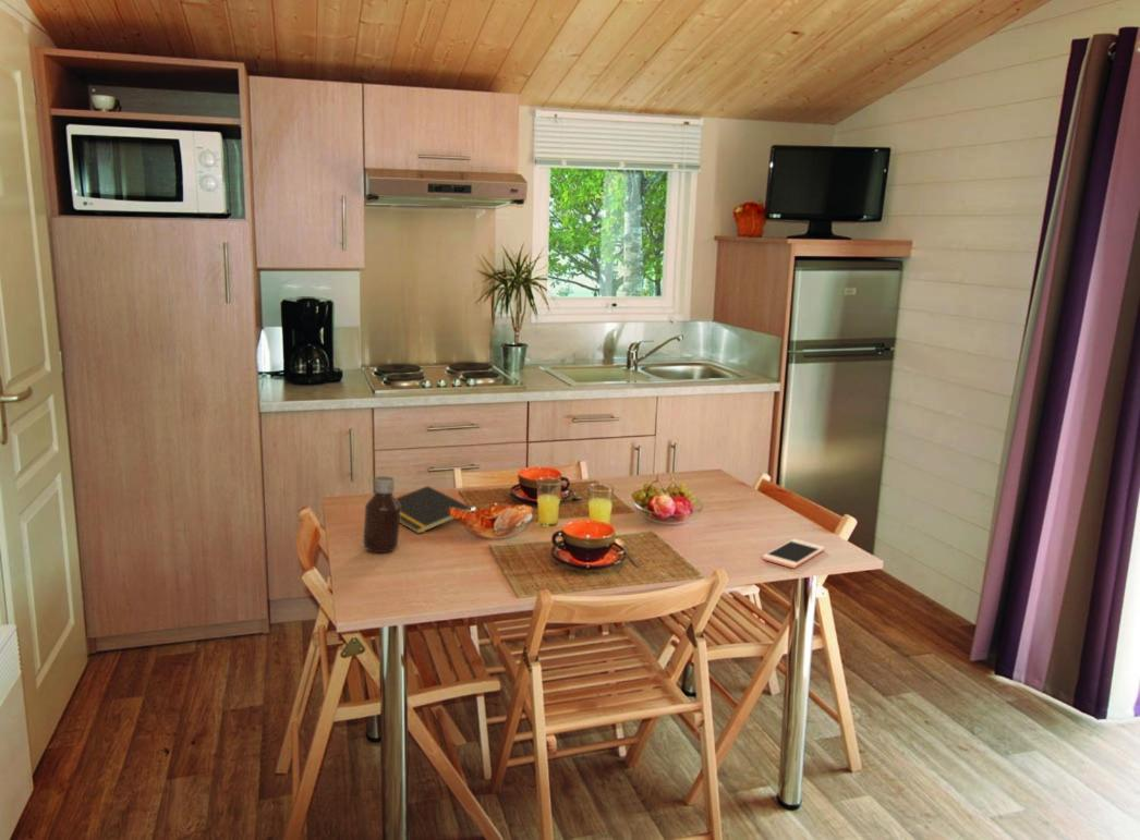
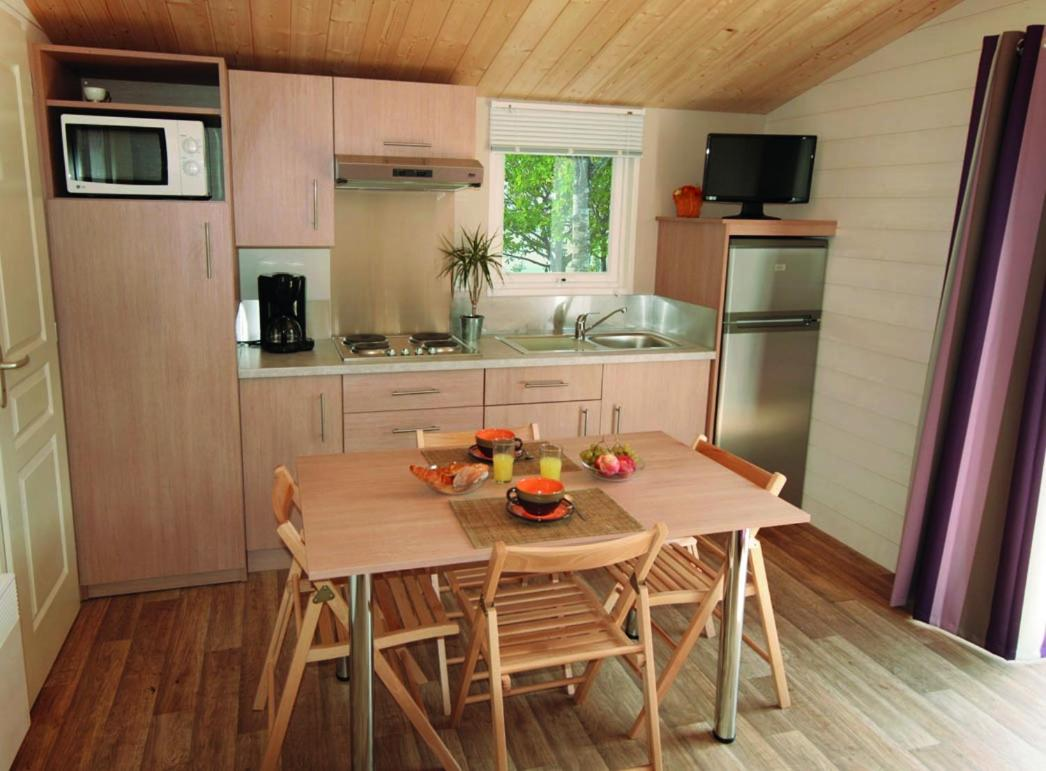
- bottle (381, 513)
- cell phone (793, 552)
- notepad (423, 508)
